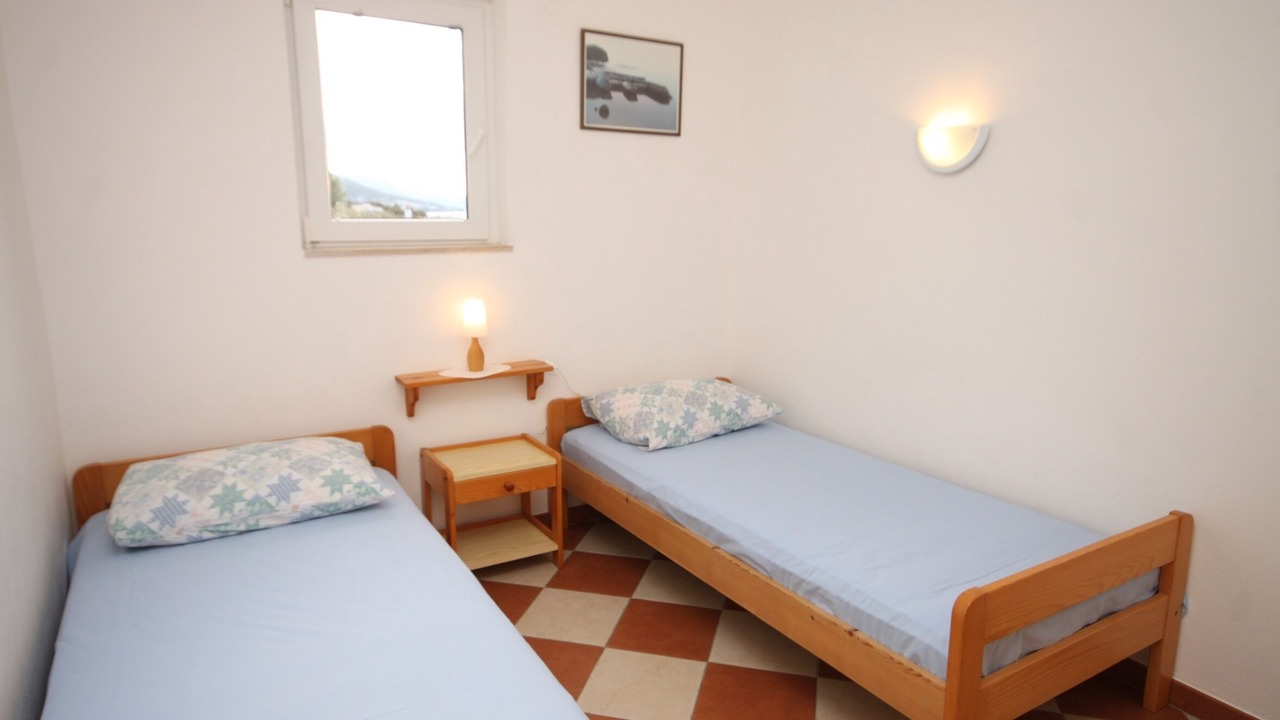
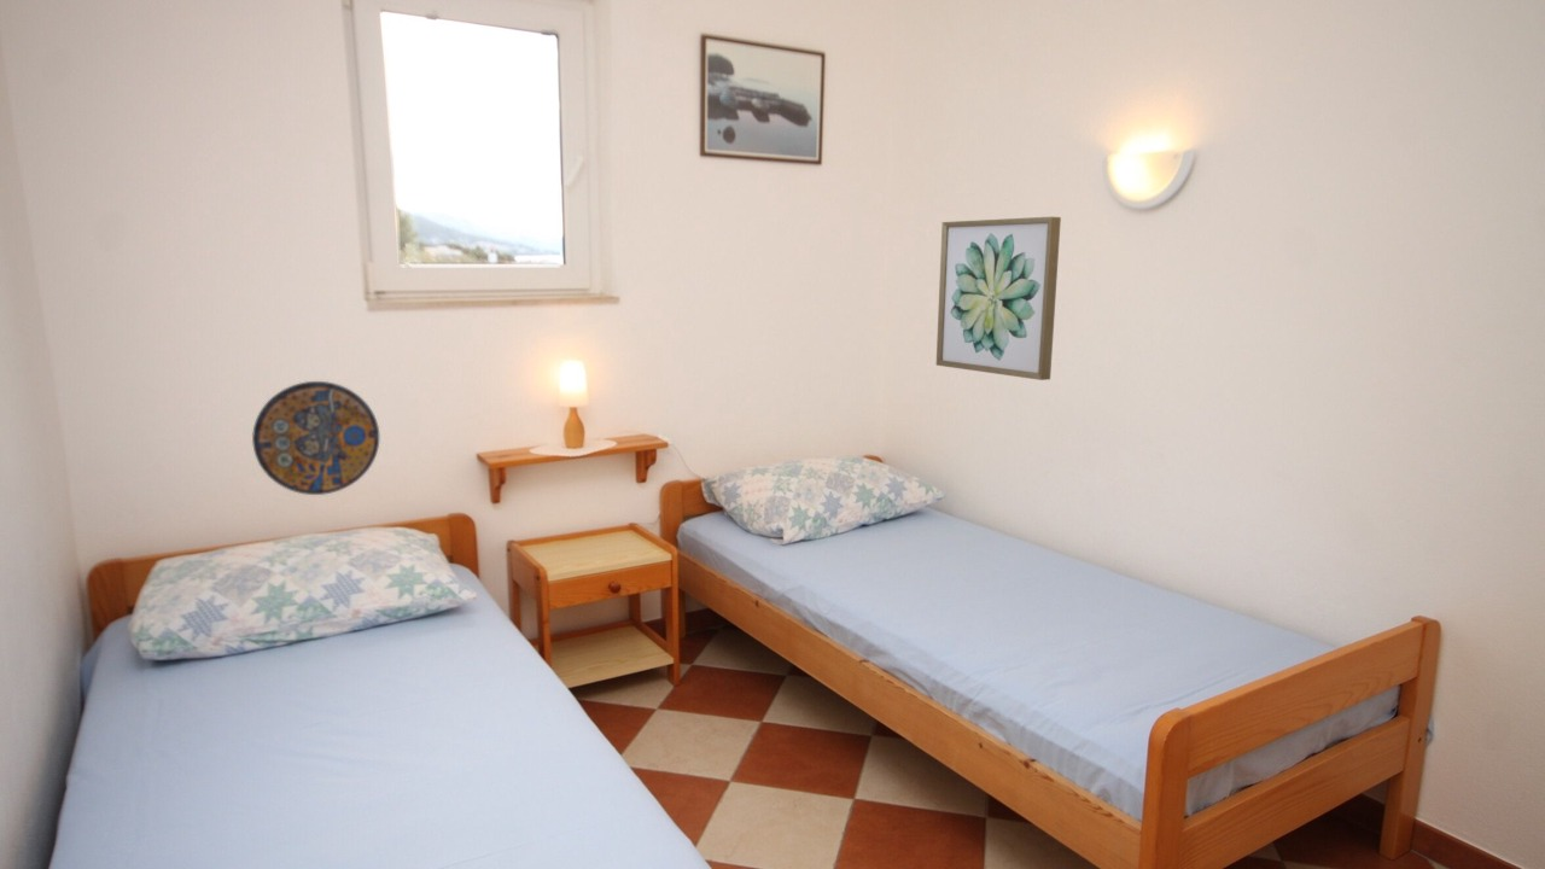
+ manhole cover (317, 438)
+ wall art (993, 297)
